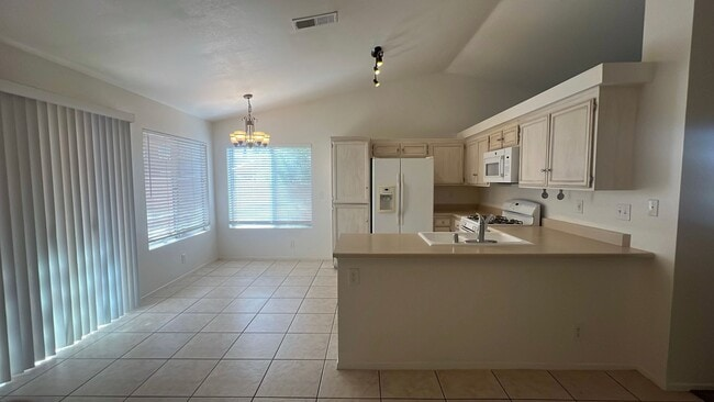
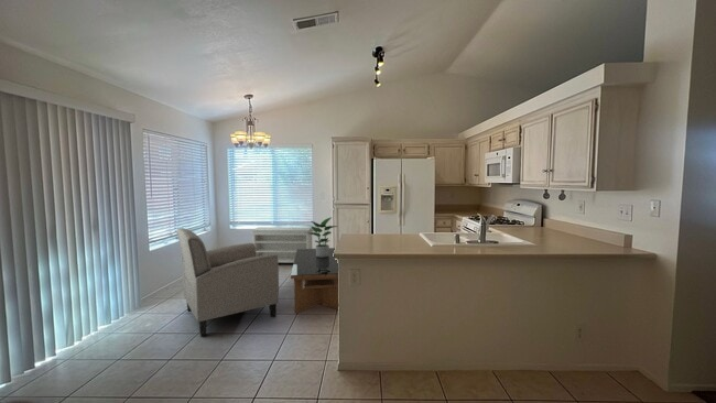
+ potted plant (319, 236)
+ chair (227, 271)
+ bench (283, 246)
+ coffee table (318, 275)
